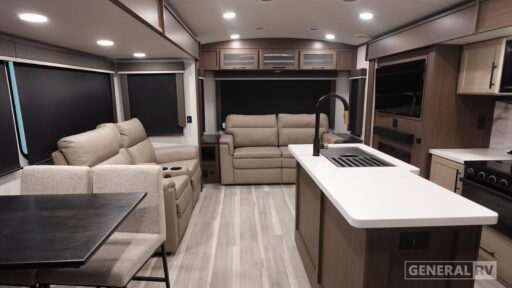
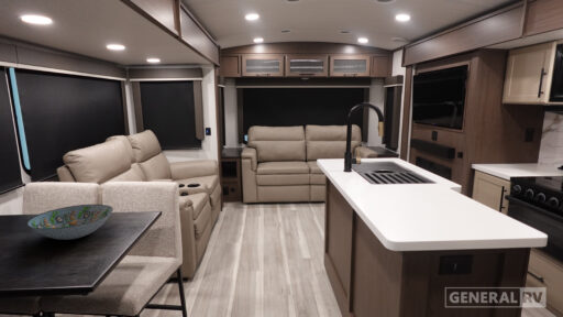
+ decorative bowl (74, 225)
